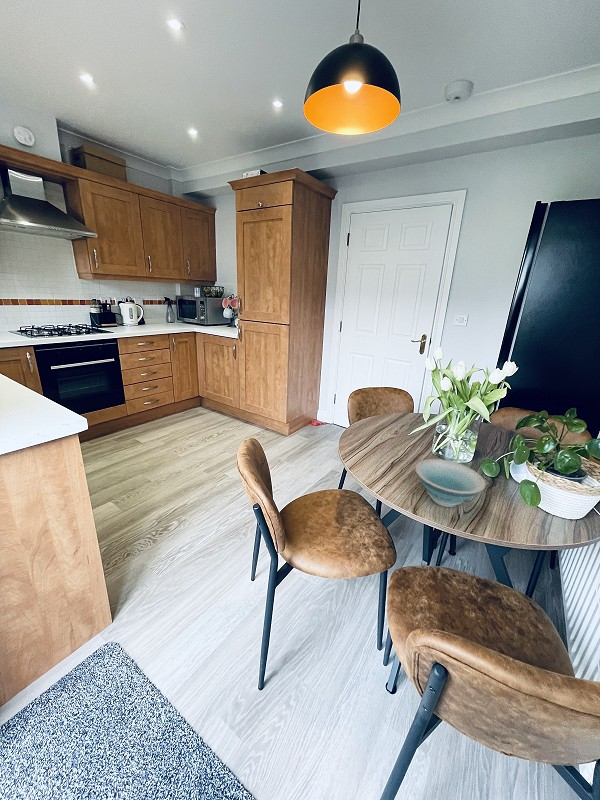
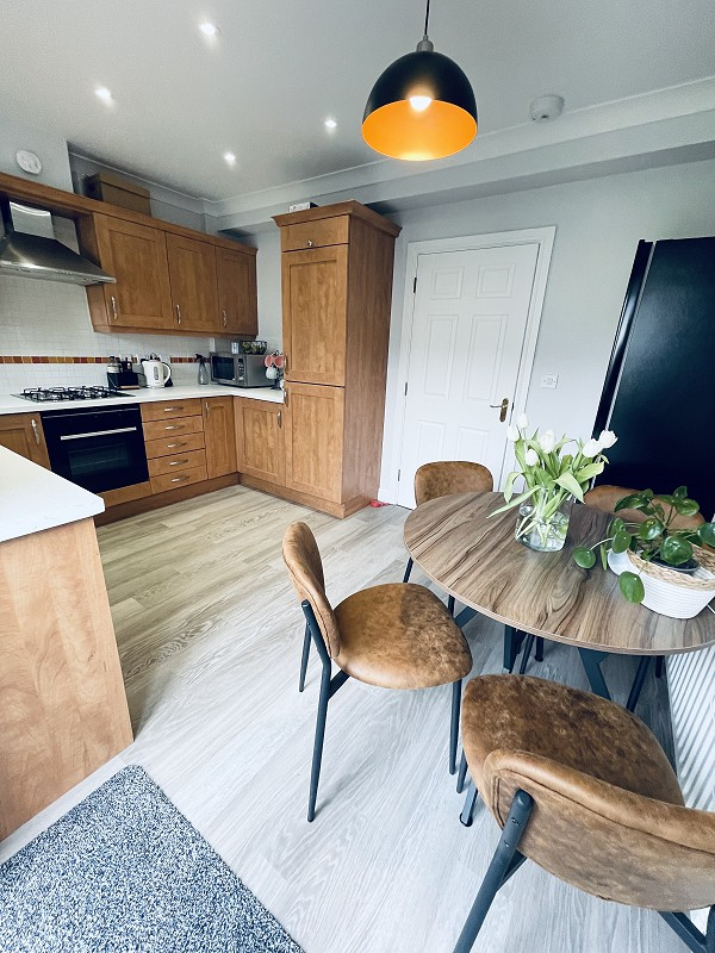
- bowl (446, 487)
